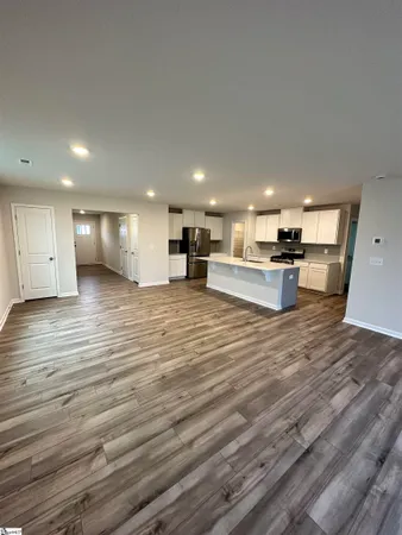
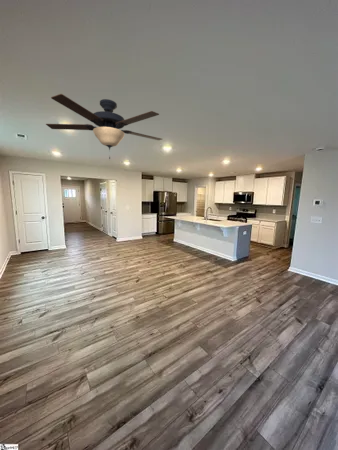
+ ceiling fan (109, 137)
